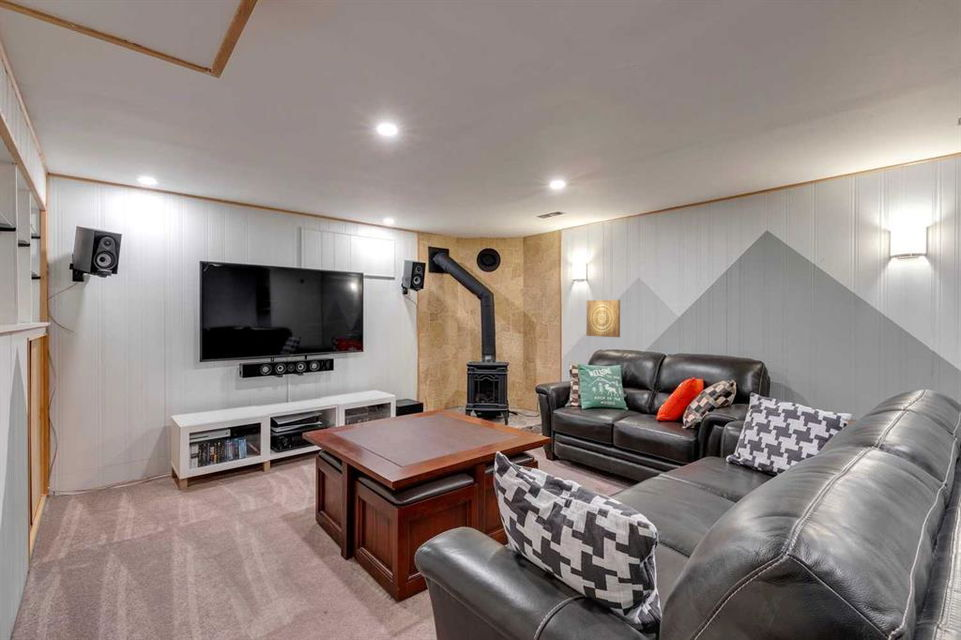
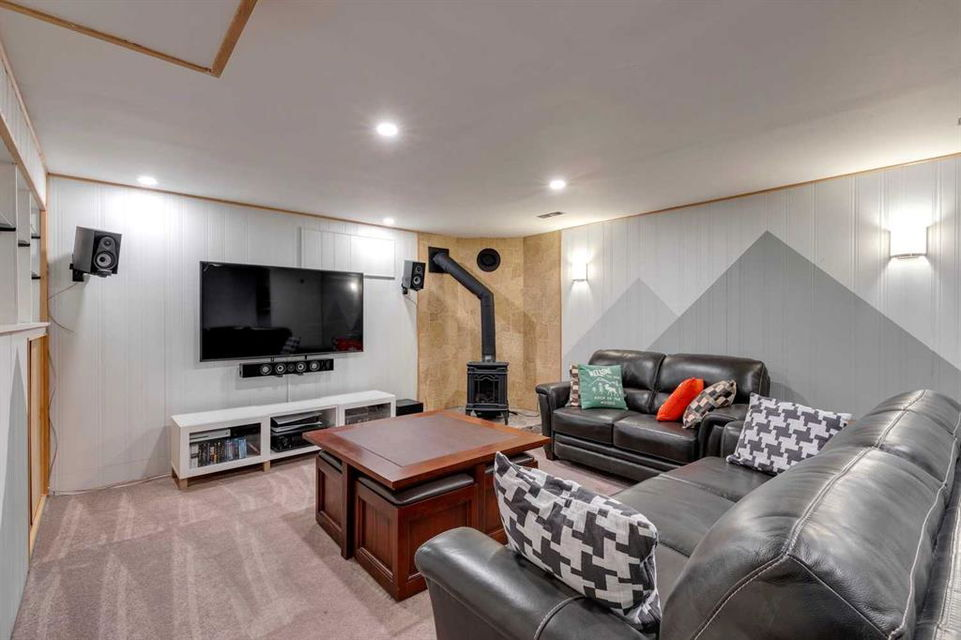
- wall art (602, 318)
